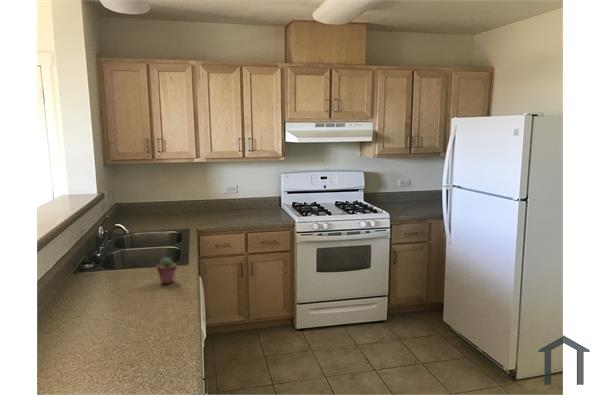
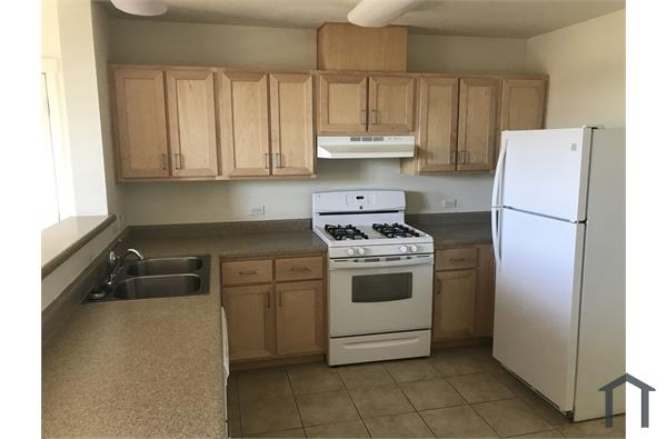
- potted succulent (166, 269)
